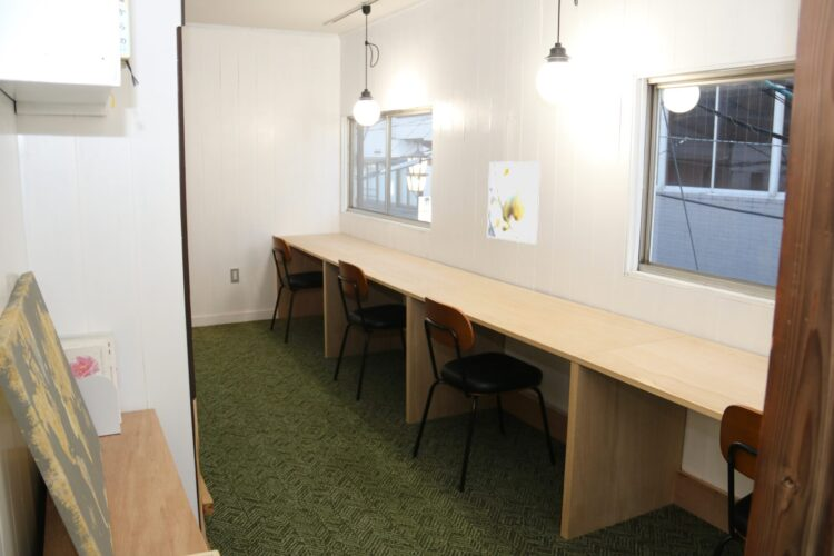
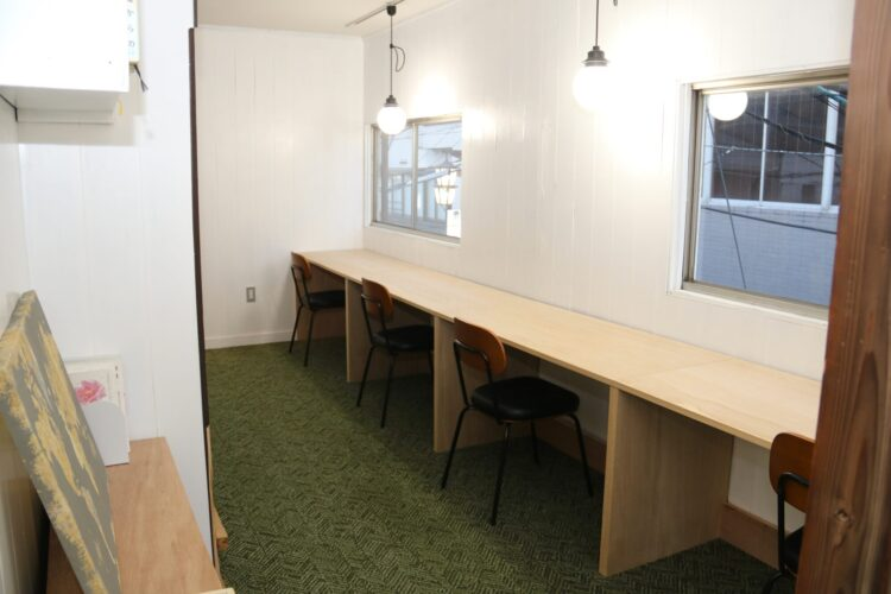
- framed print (512, 201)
